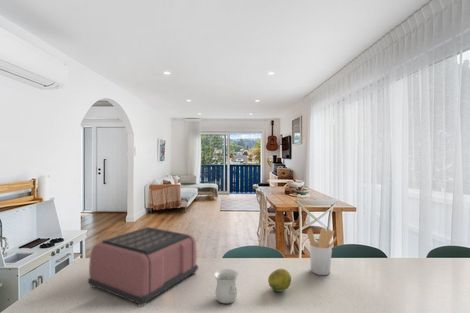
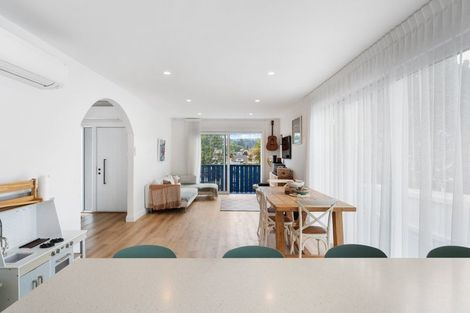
- utensil holder (322, 249)
- toaster (149, 257)
- mug (226, 284)
- fruit (279, 279)
